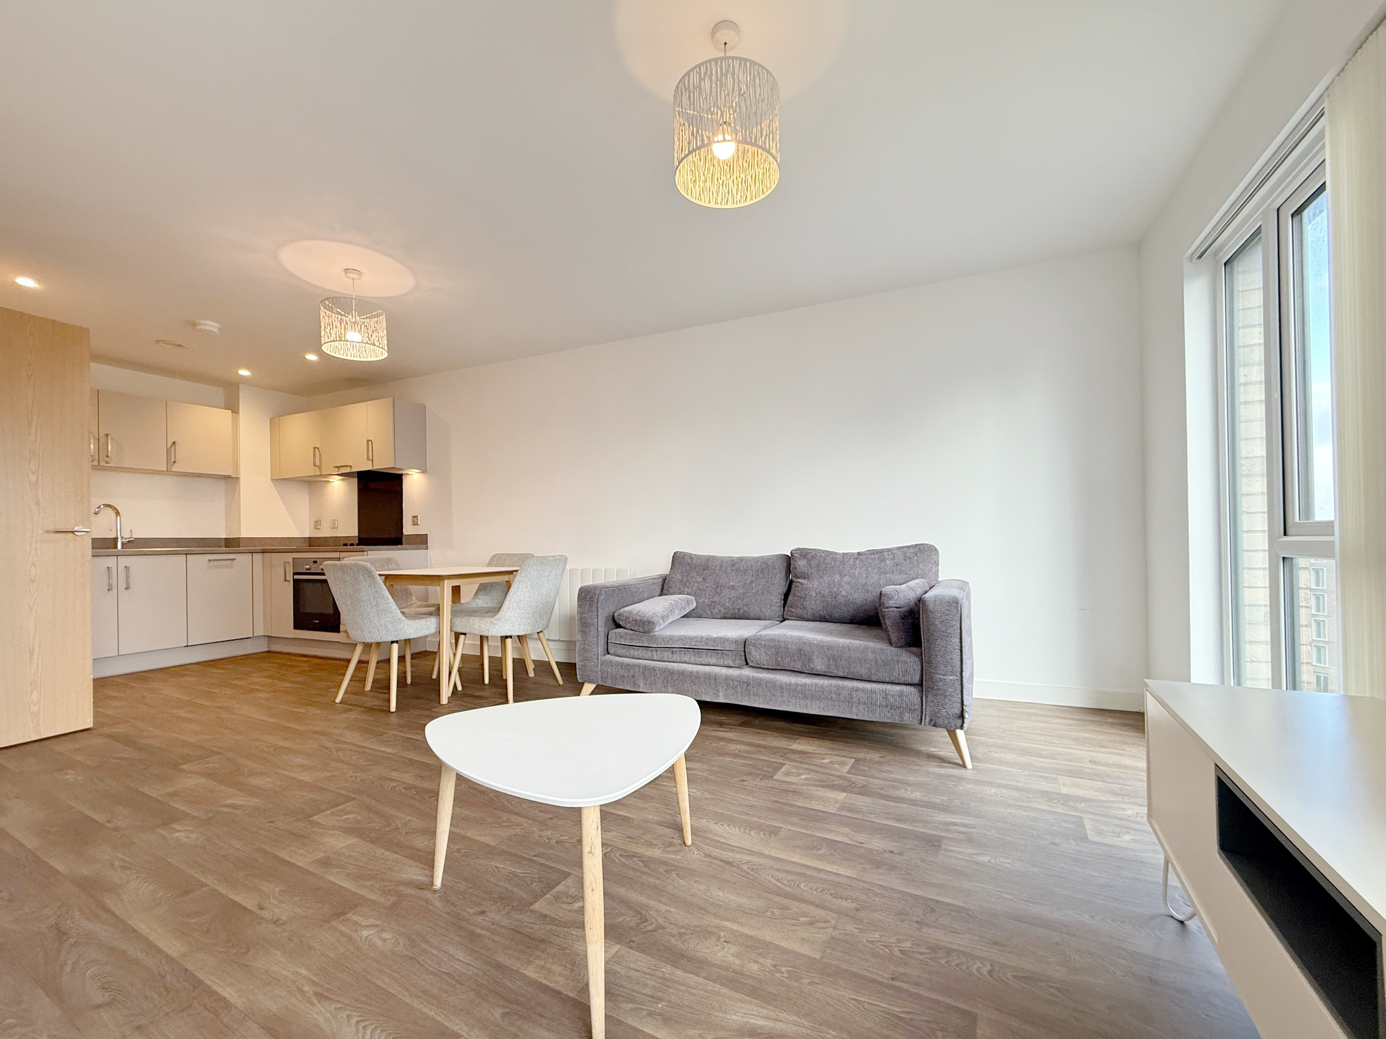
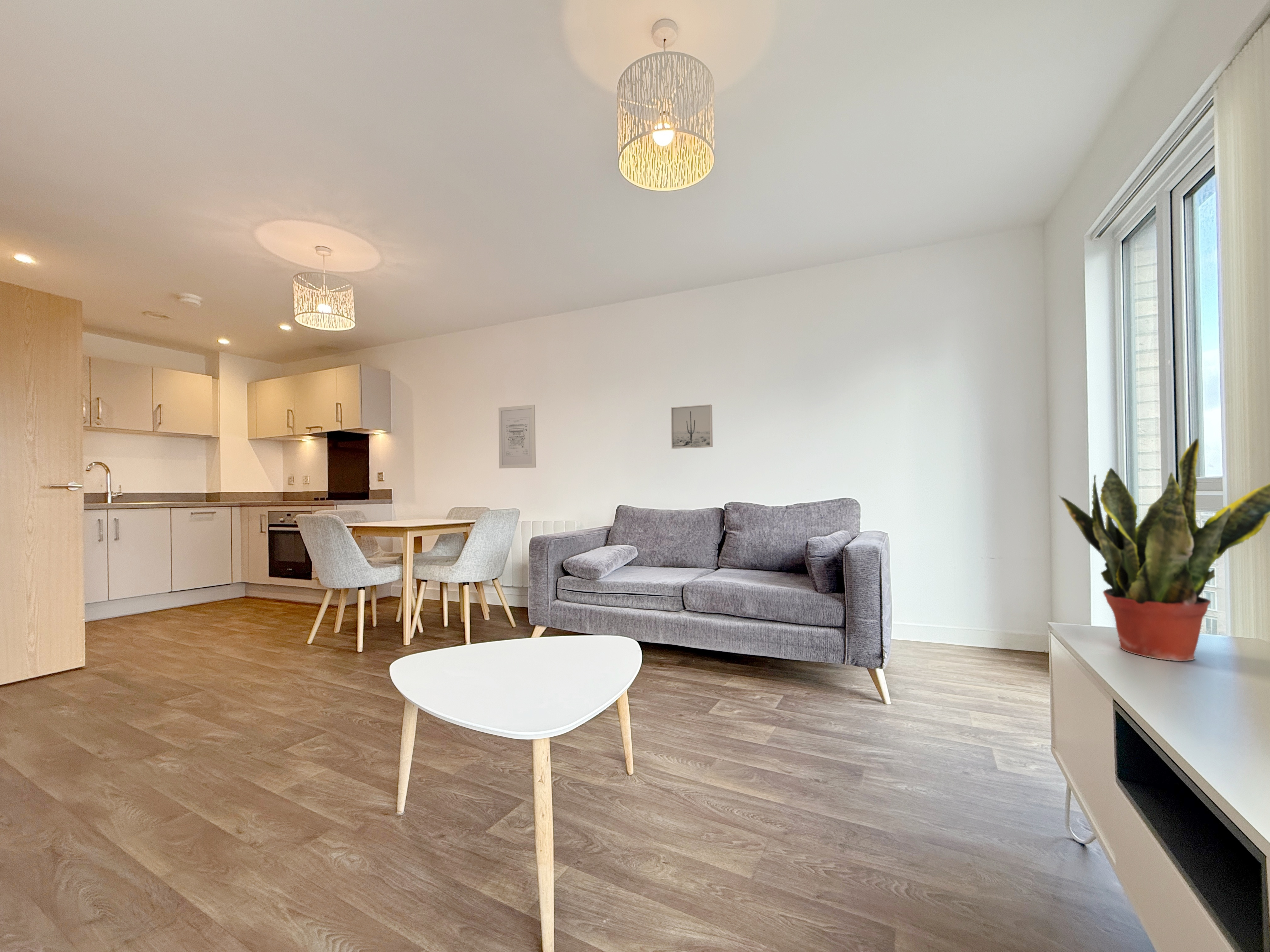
+ wall art (517, 437)
+ wall art (691, 427)
+ potted plant (1166, 546)
